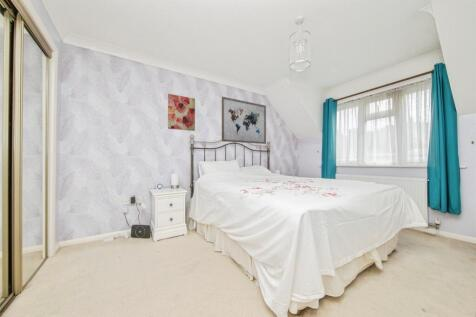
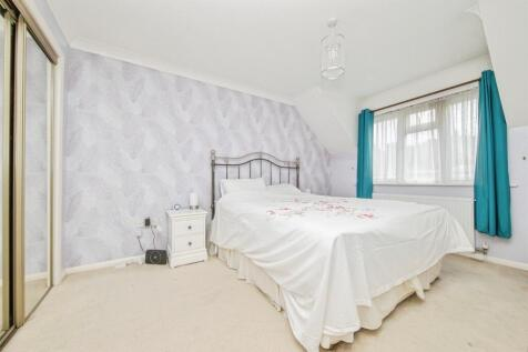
- wall art (181, 113)
- wall art (245, 122)
